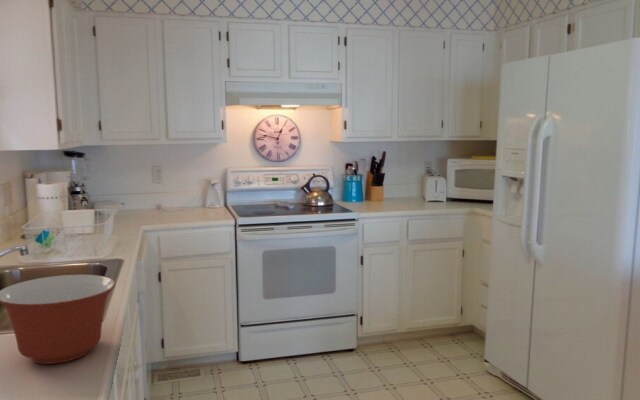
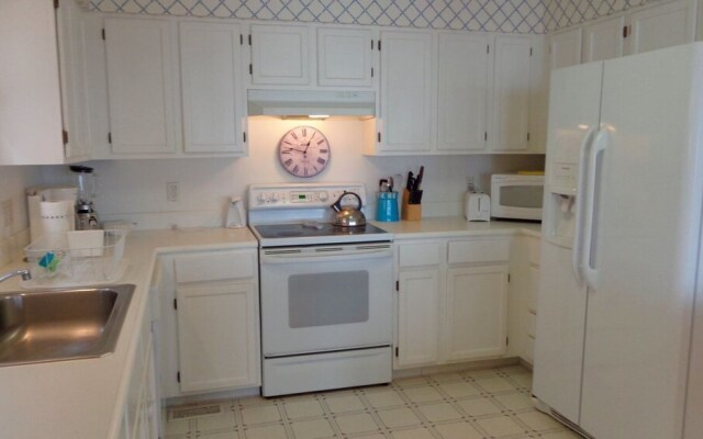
- mixing bowl (59, 320)
